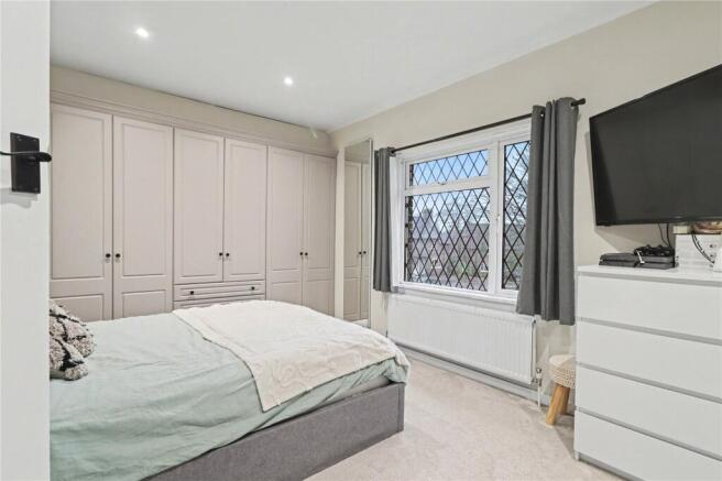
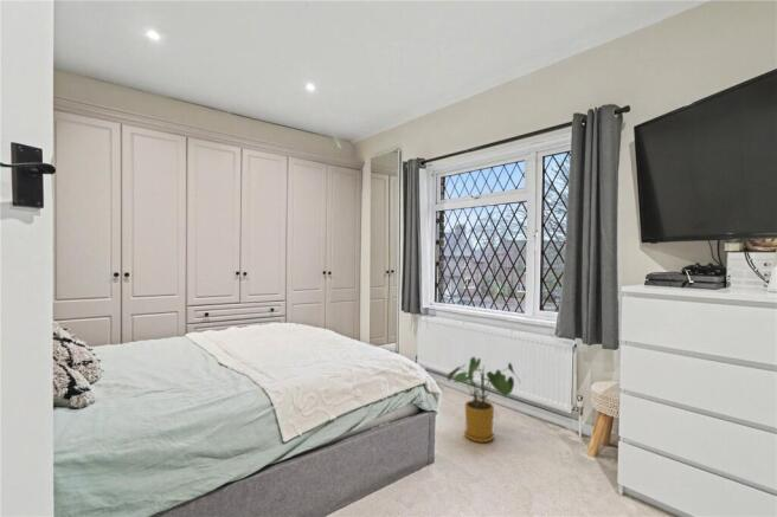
+ house plant (482, 396)
